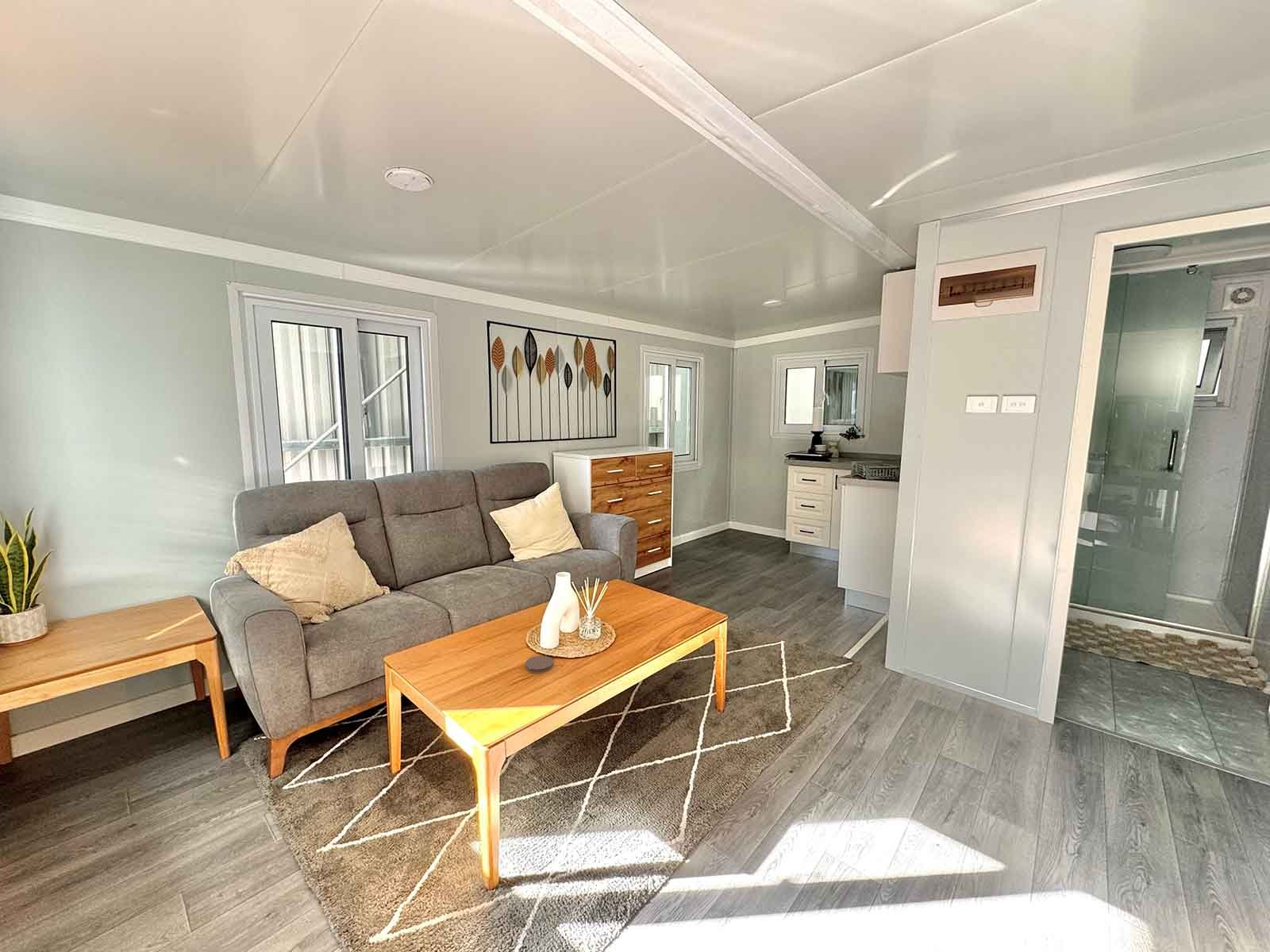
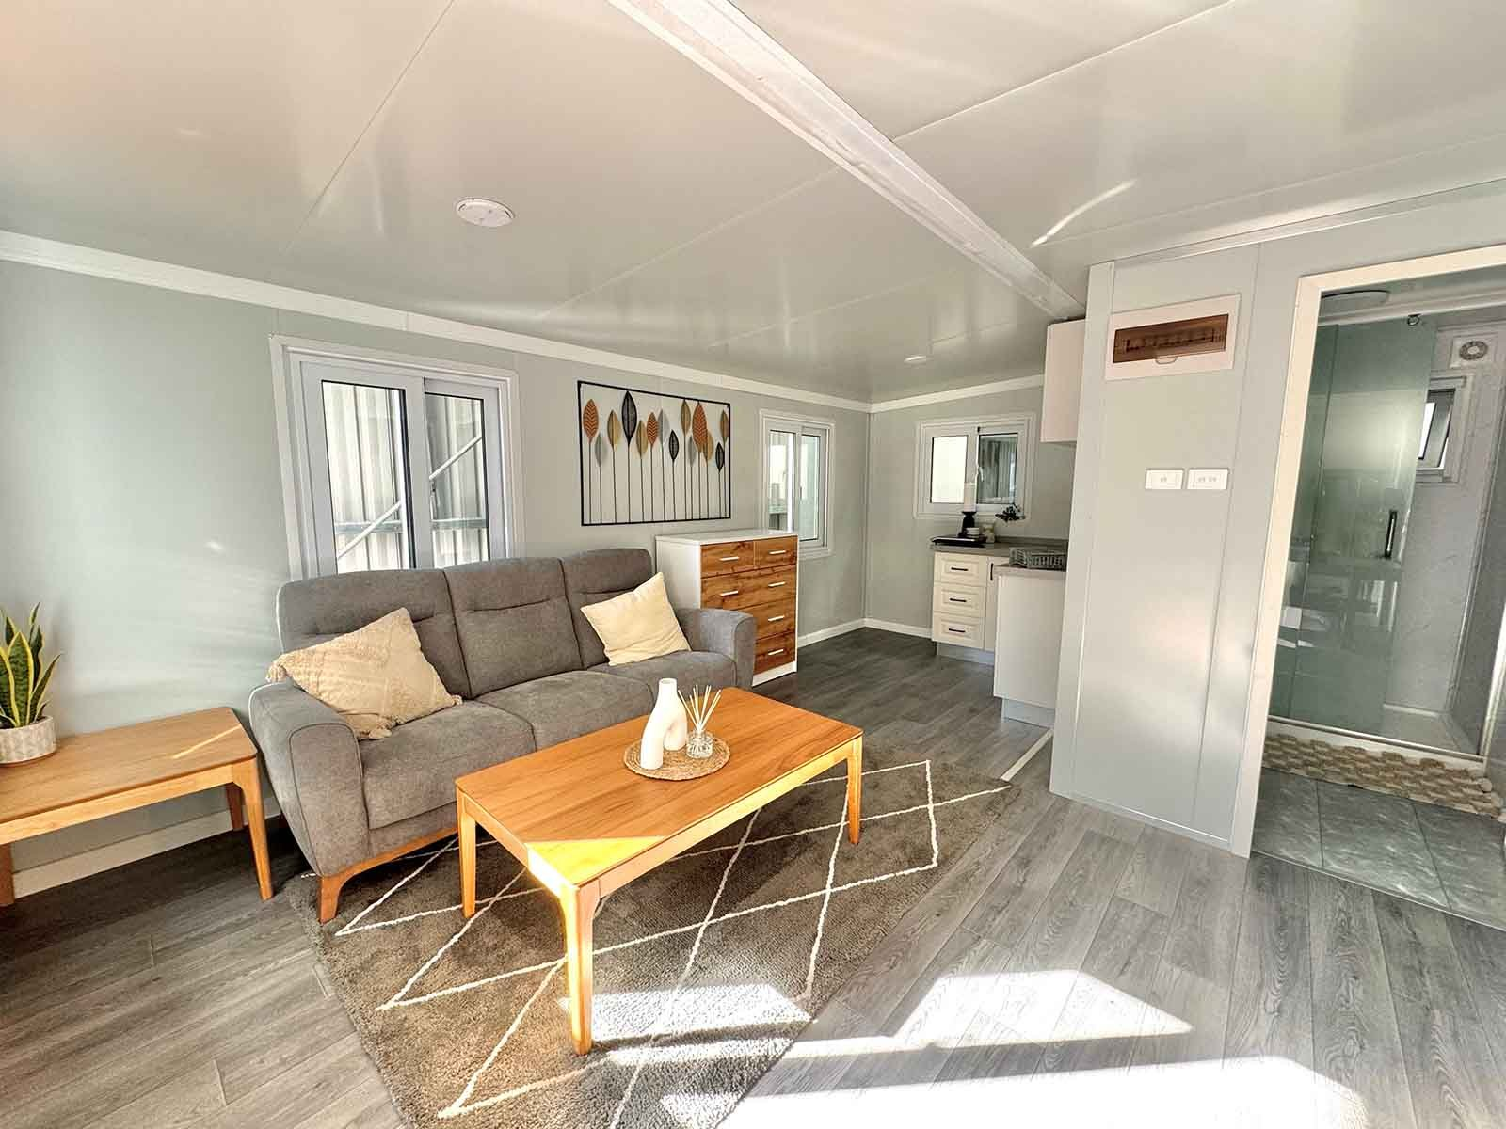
- coaster (539, 664)
